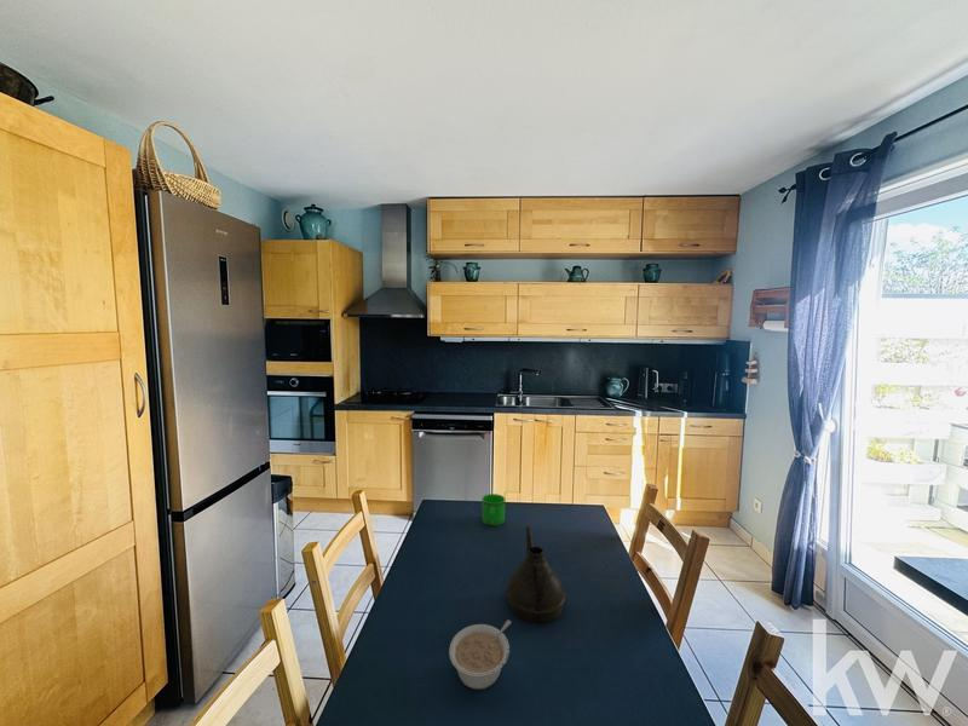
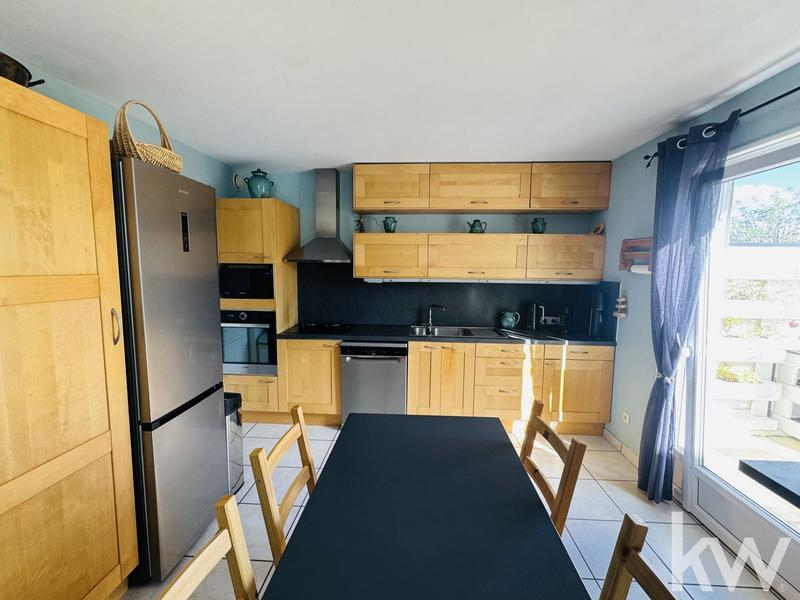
- mug (492, 511)
- teapot (535, 570)
- legume (479, 655)
